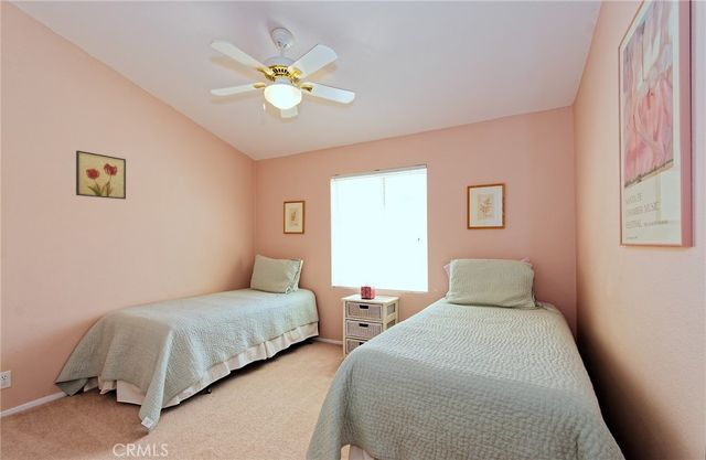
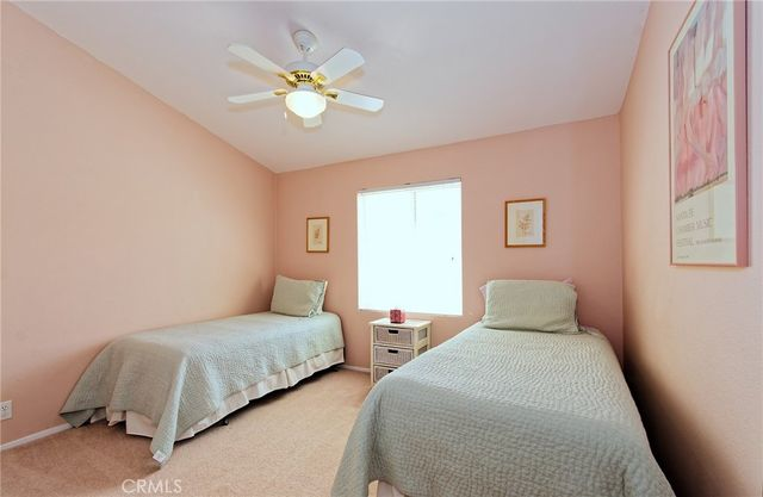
- wall art (101, 175)
